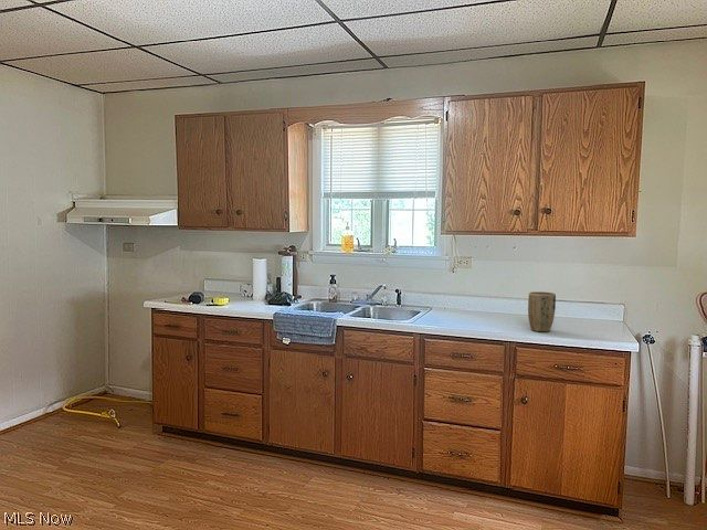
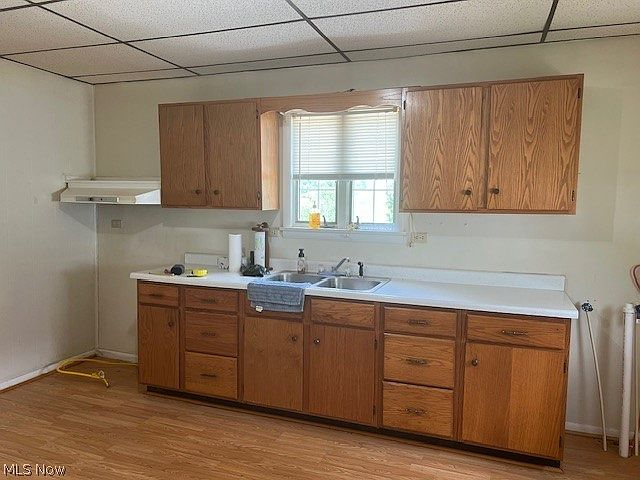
- plant pot (541, 311)
